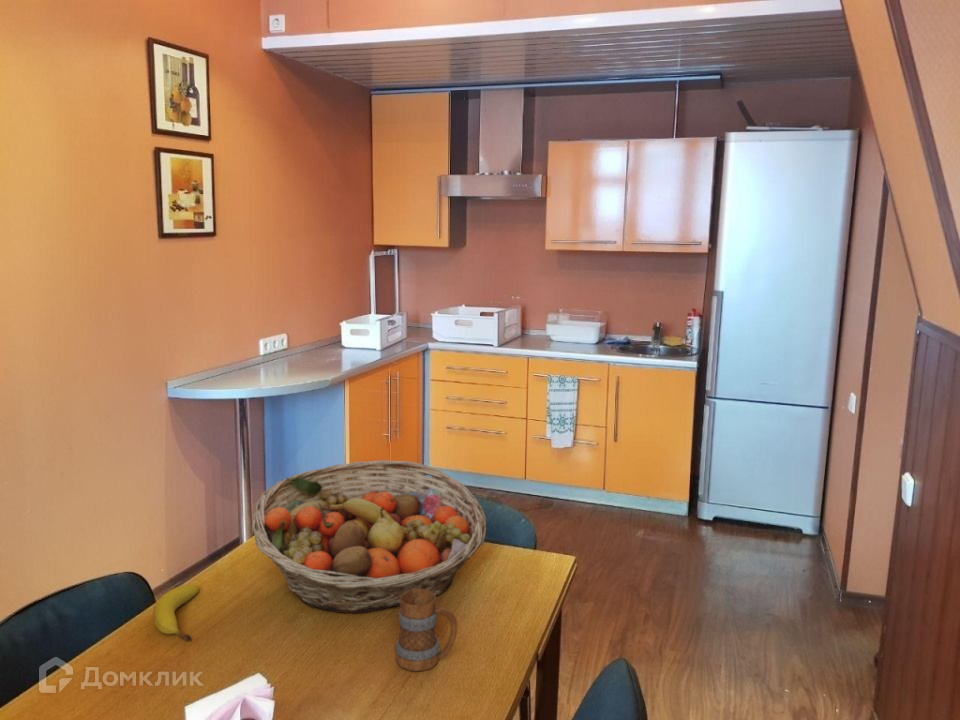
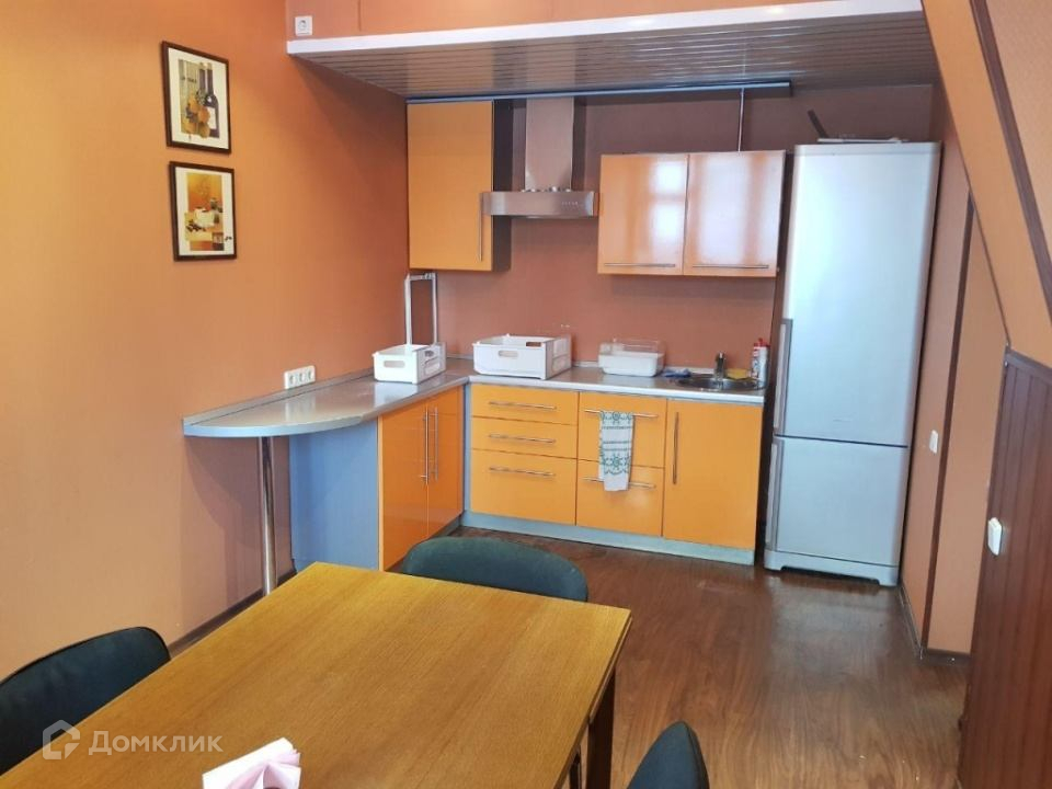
- mug (426, 629)
- fruit (176, 606)
- fruit basket (372, 531)
